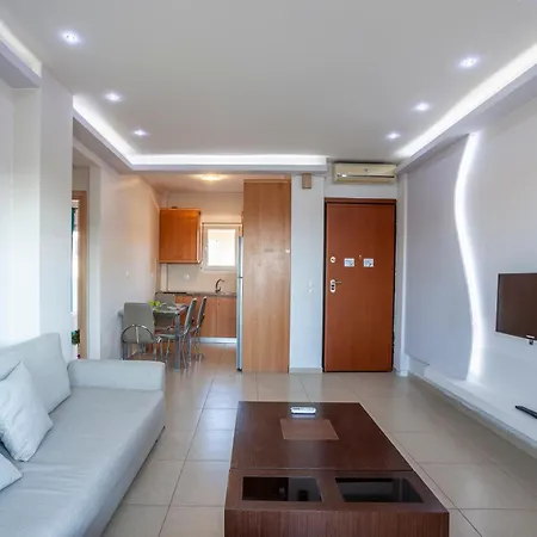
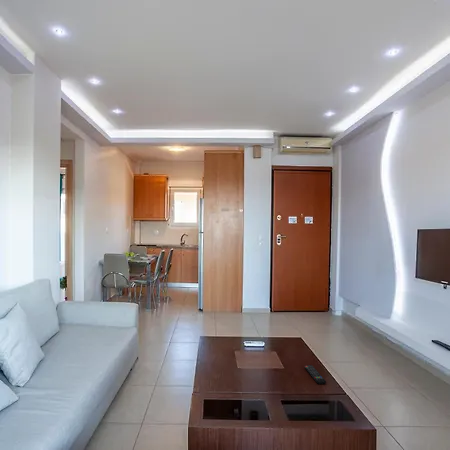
+ remote control (314, 373)
